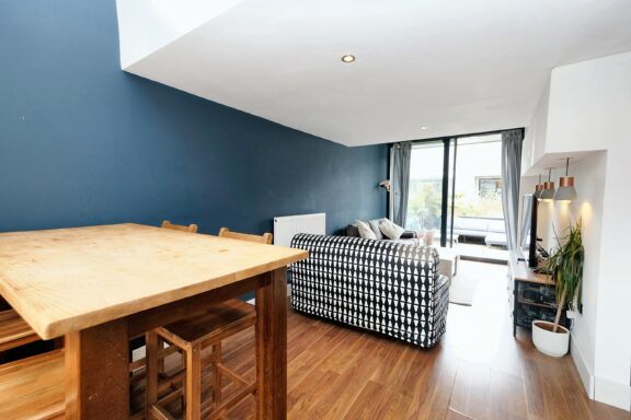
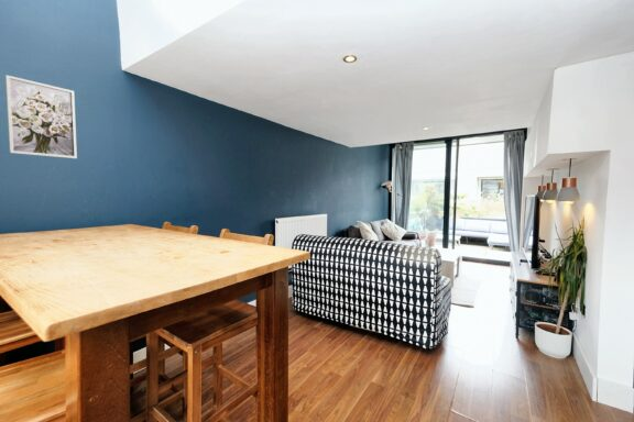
+ wall art (43, 120)
